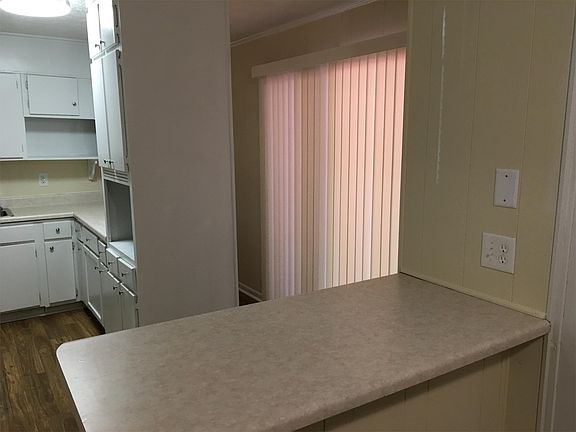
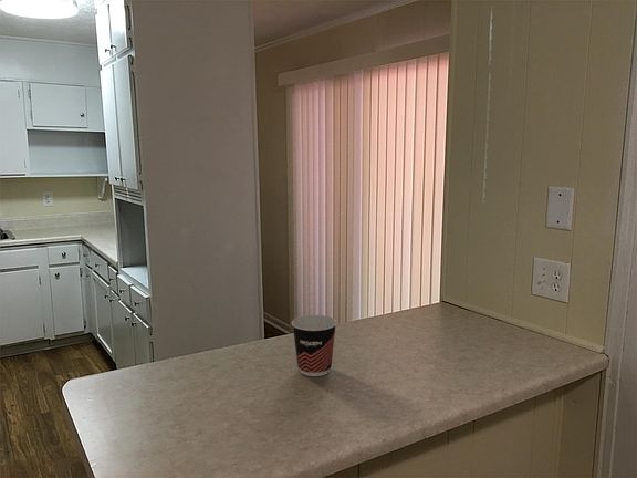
+ cup (314, 345)
